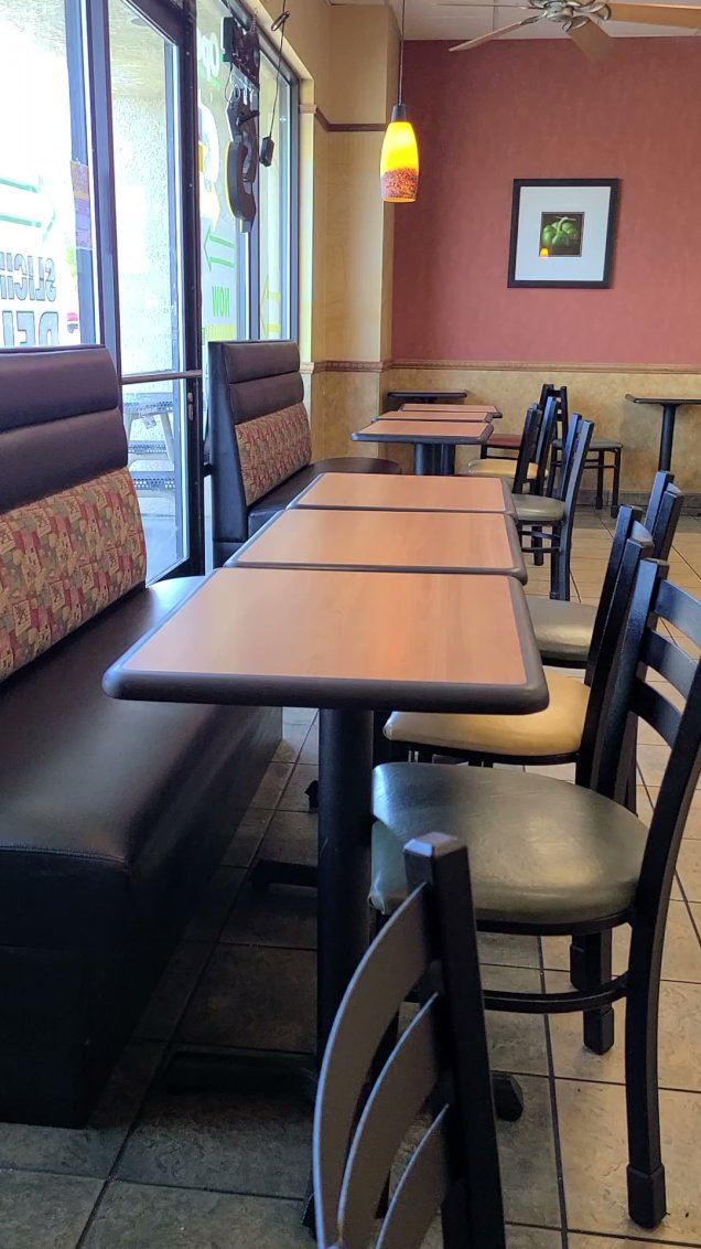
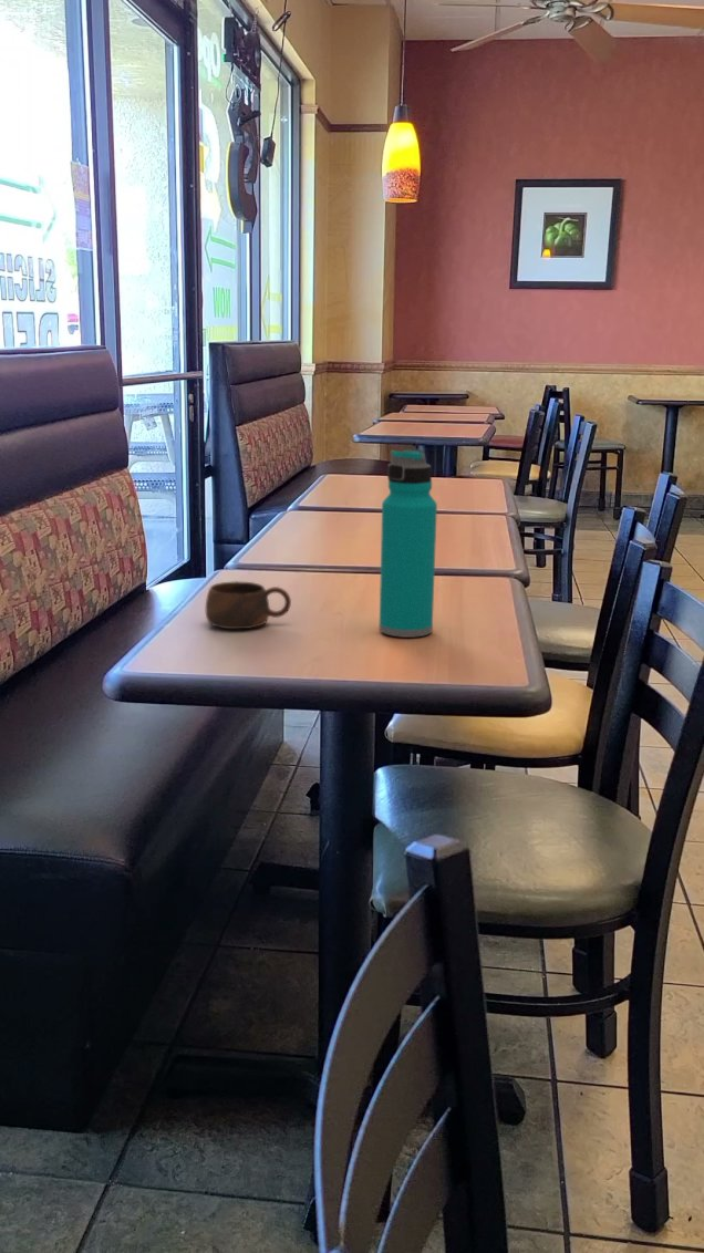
+ cup (247, 604)
+ water bottle (407, 541)
